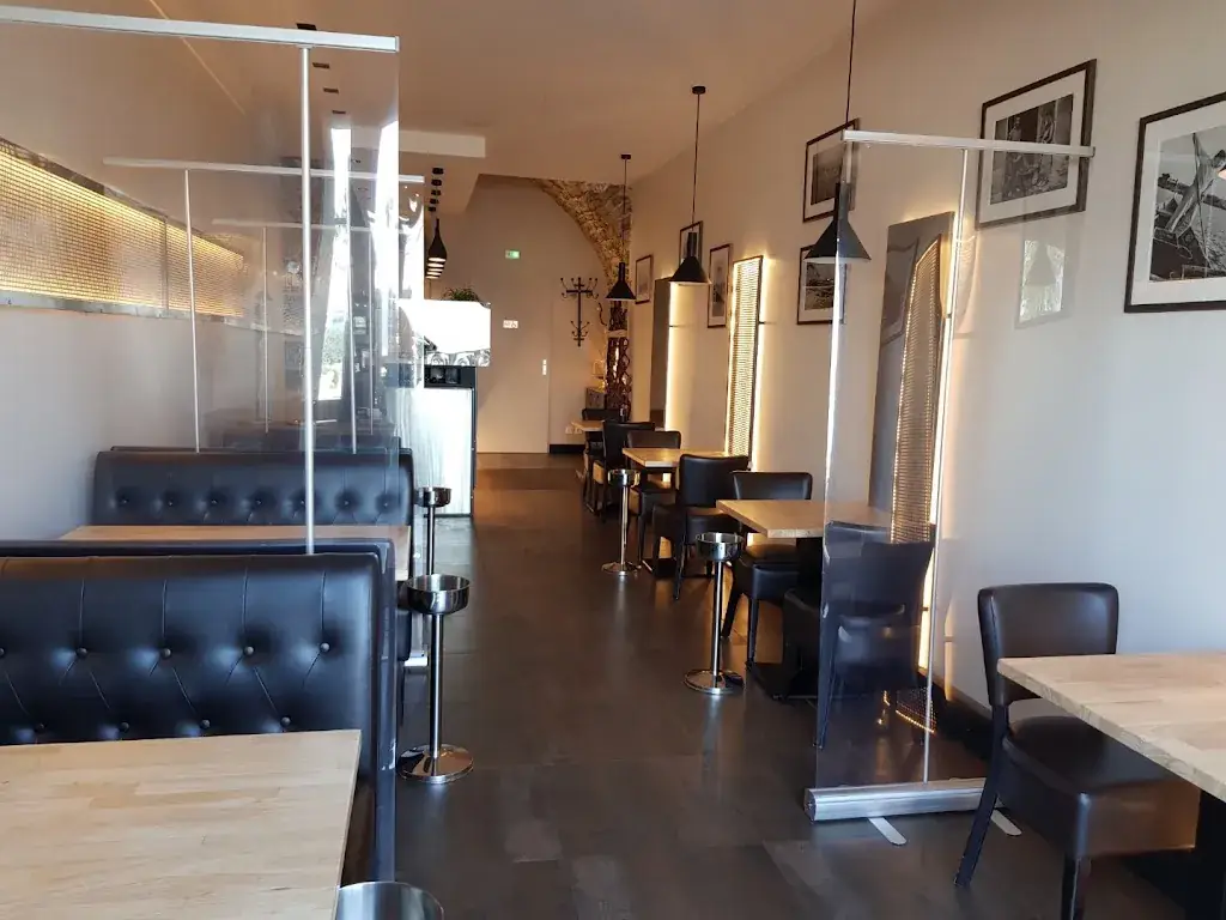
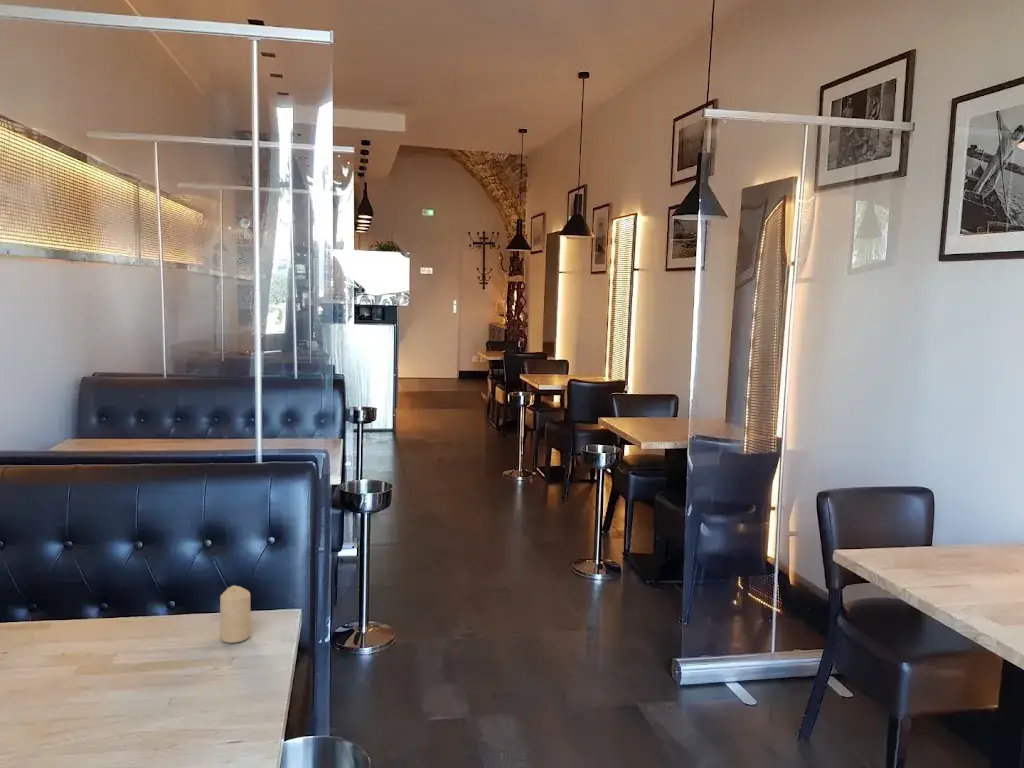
+ candle (235, 612)
